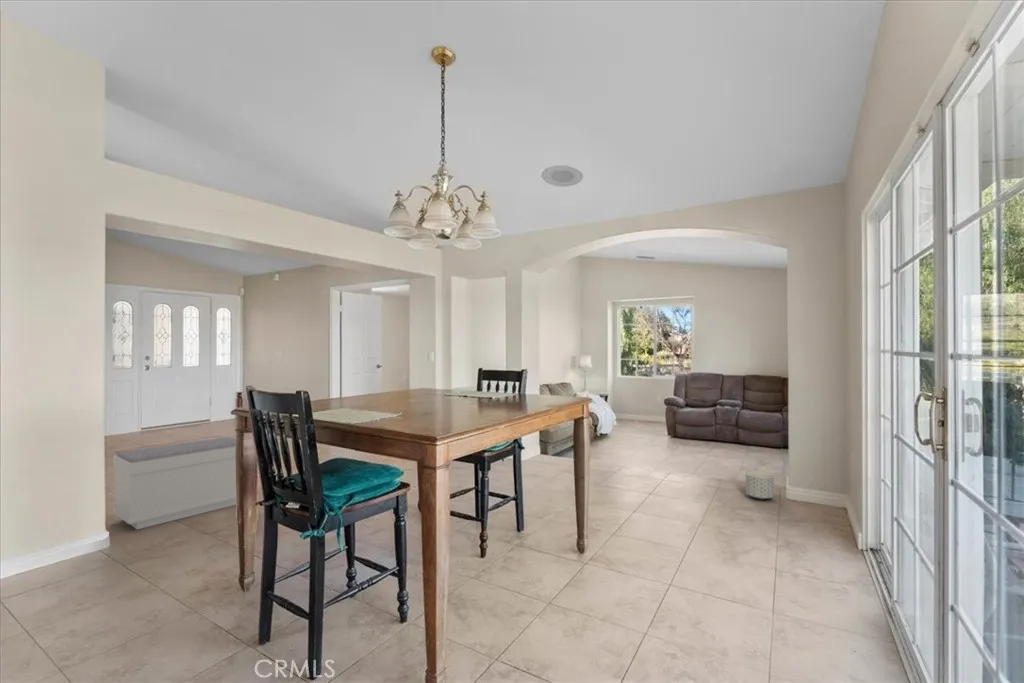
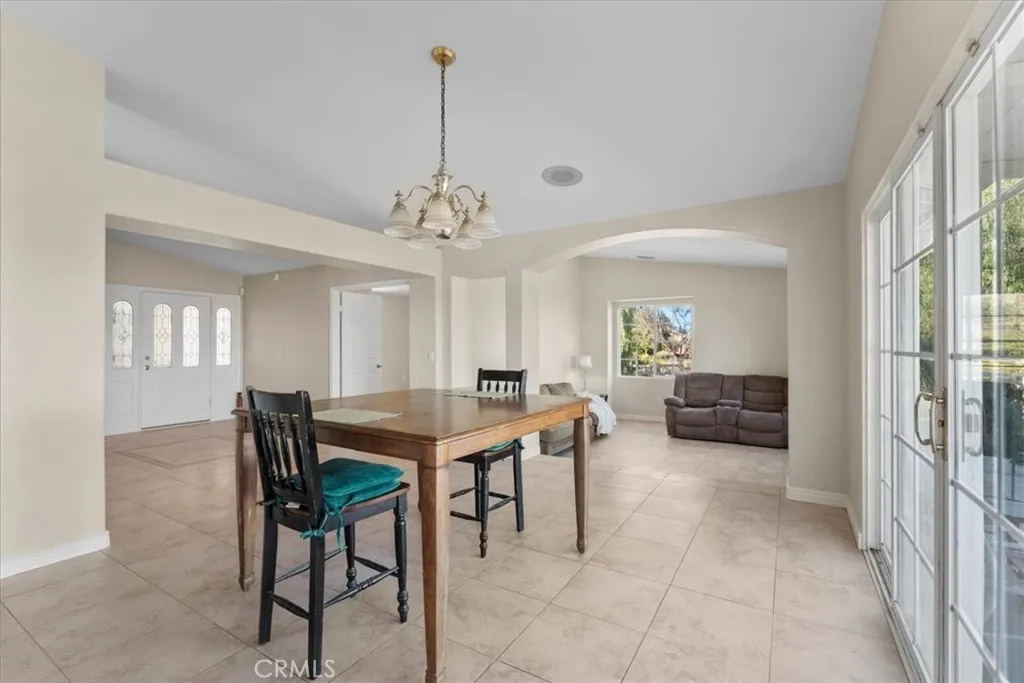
- planter (759, 486)
- bench (185, 477)
